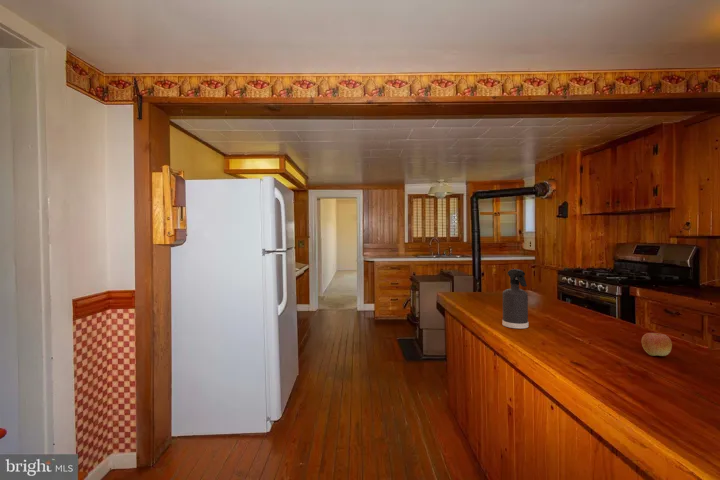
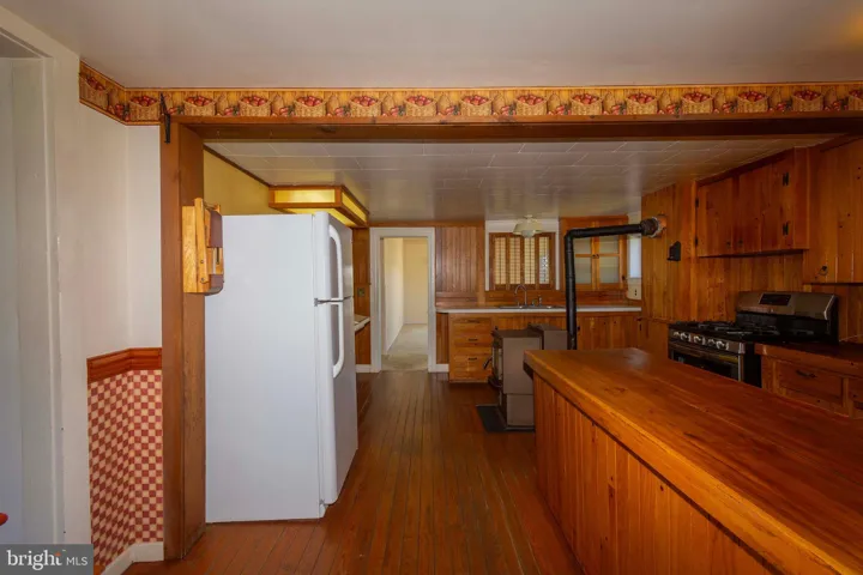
- apple (656, 344)
- spray bottle (516, 297)
